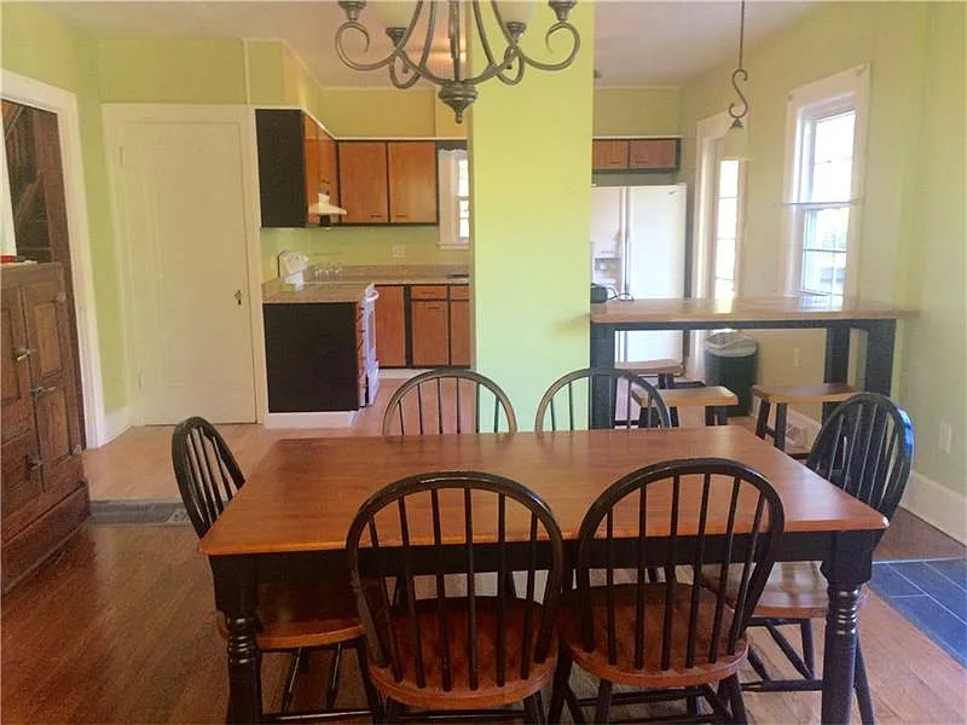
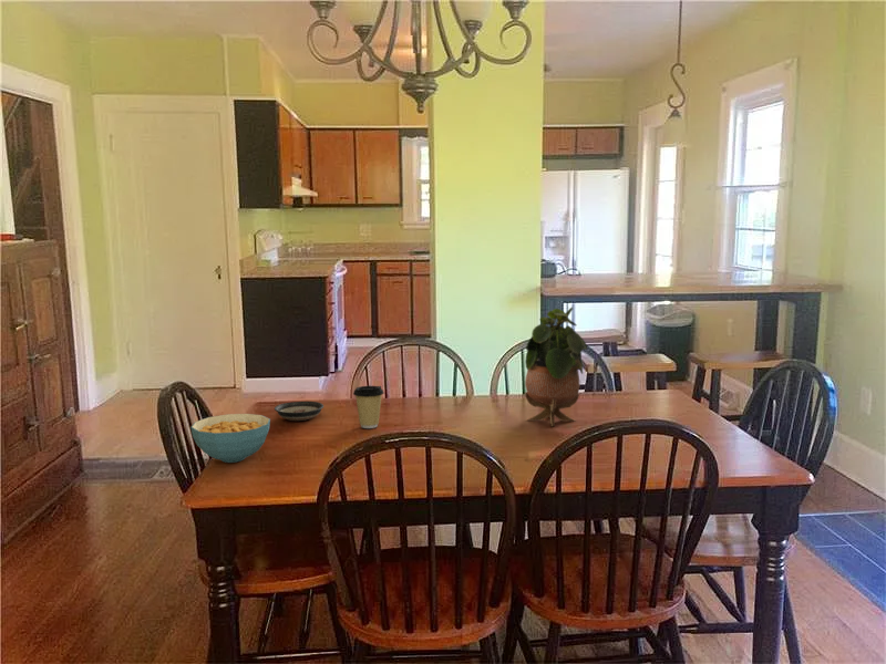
+ cereal bowl (231, 440)
+ potted plant (555, 364)
+ coffee cup (369, 406)
+ saucer (299, 412)
